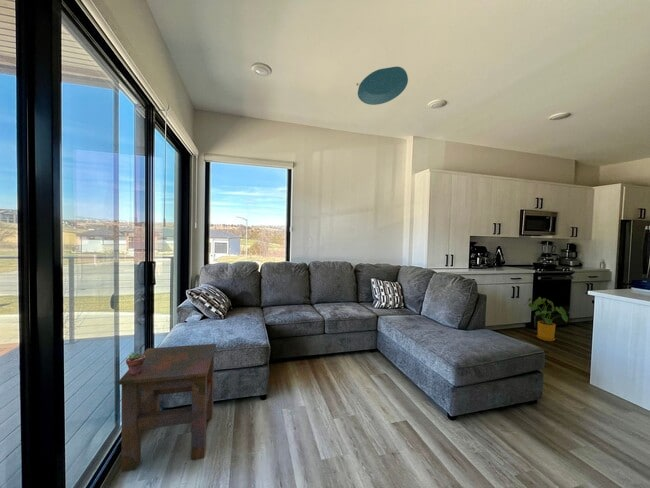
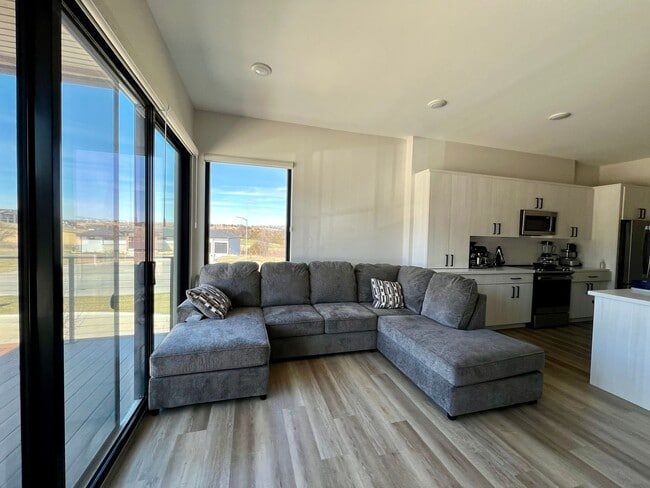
- potted succulent (135, 361)
- ceiling light (382, 87)
- side table (174, 392)
- house plant (544, 319)
